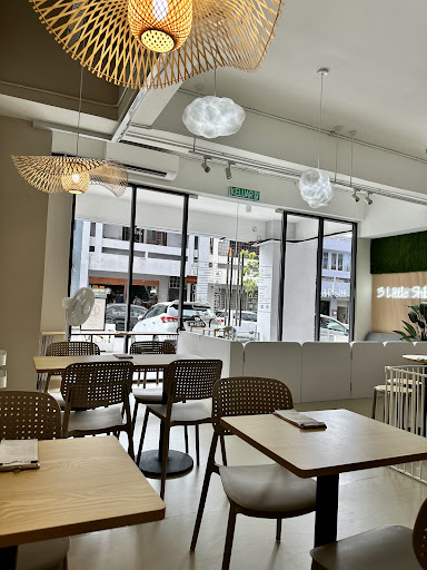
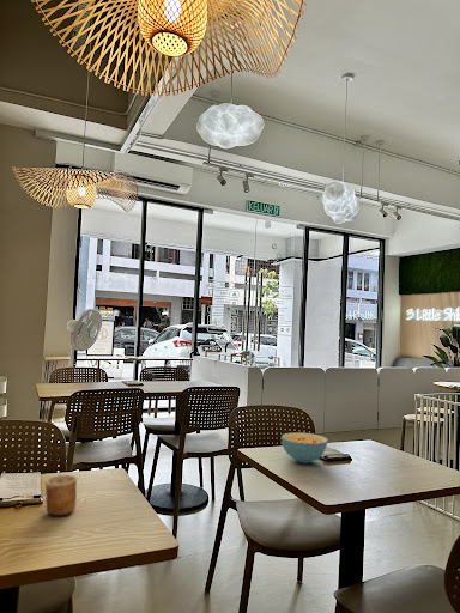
+ cup (60, 494)
+ cereal bowl (303, 449)
